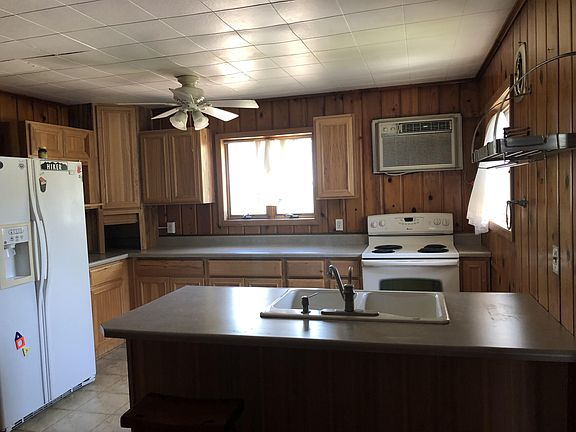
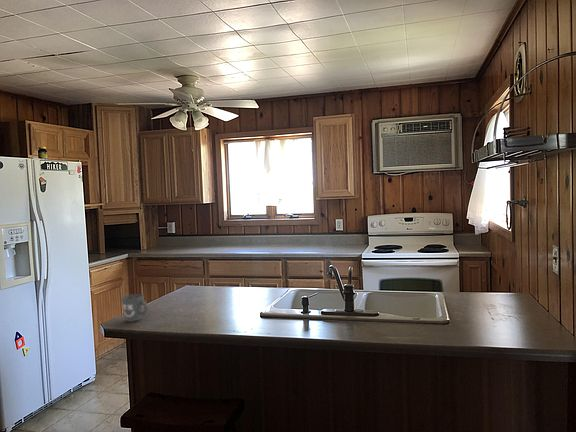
+ mug (135, 308)
